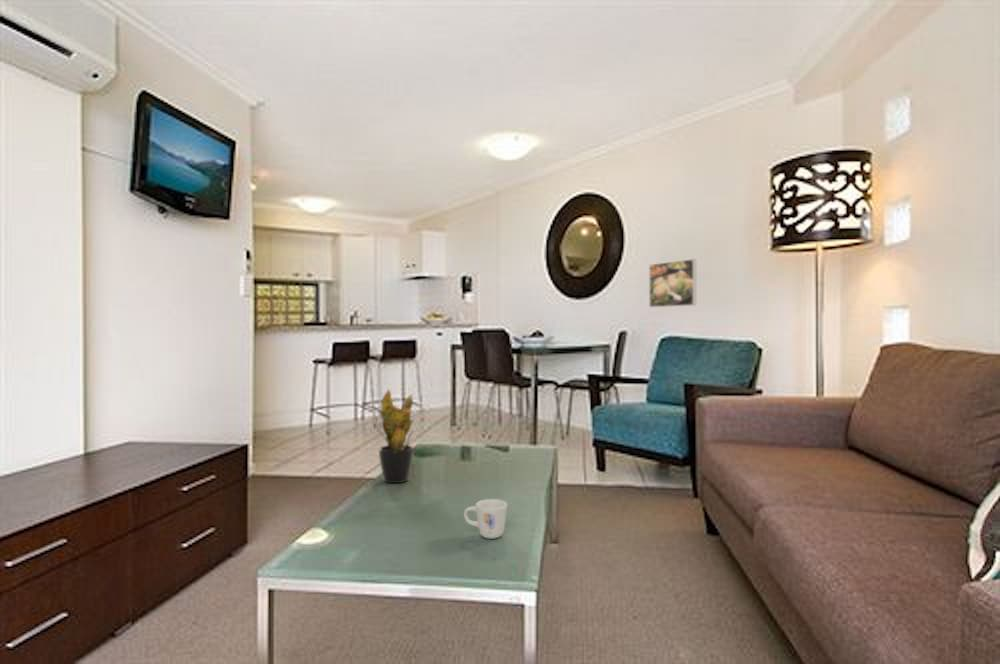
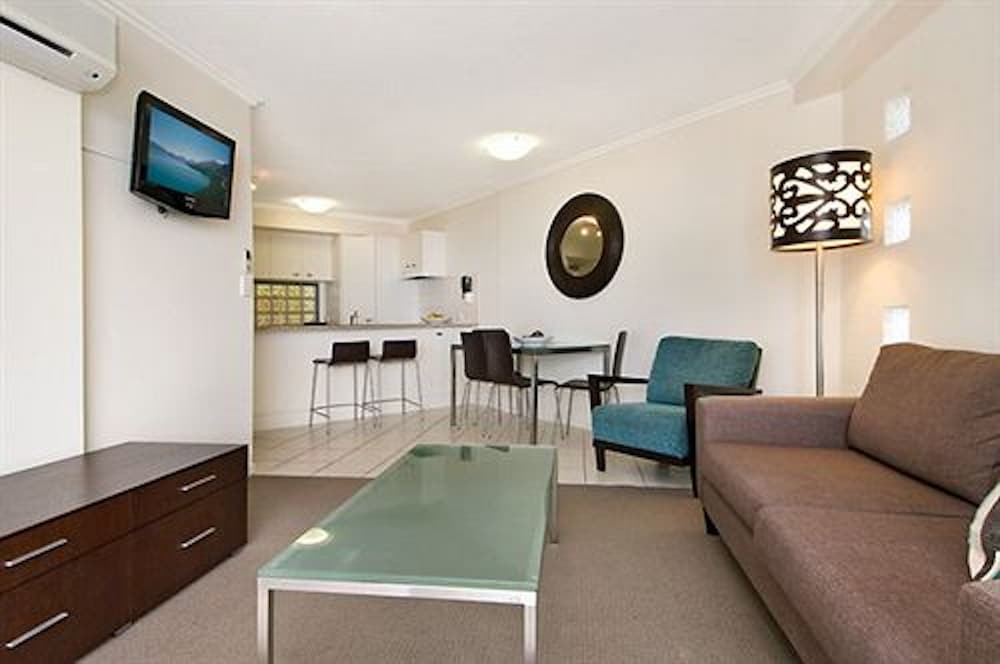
- potted plant (397, 433)
- mug (485, 519)
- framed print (671, 284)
